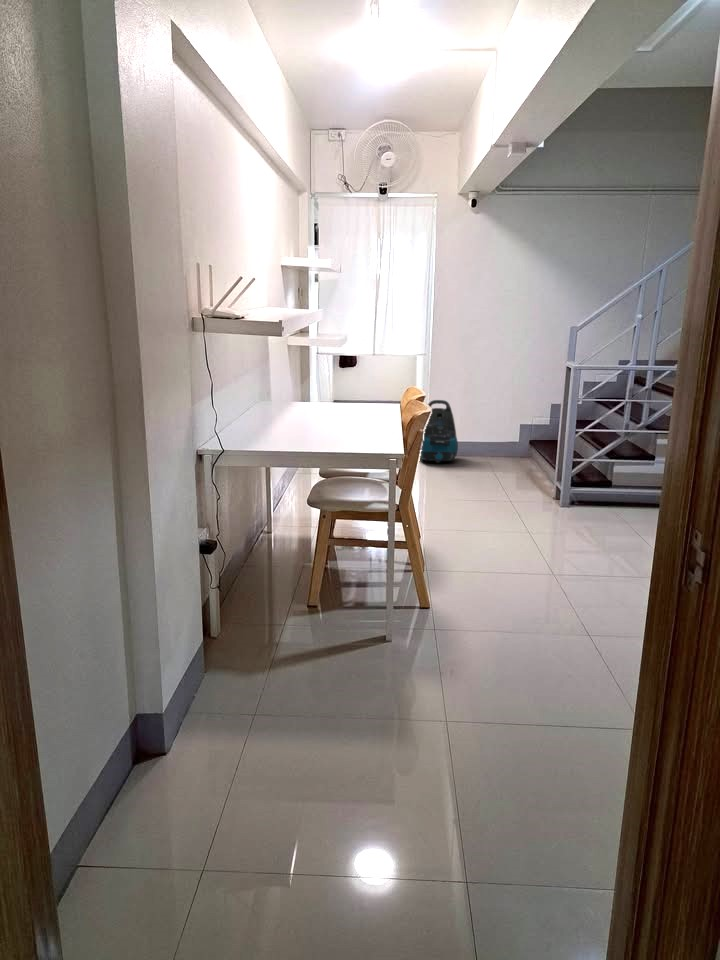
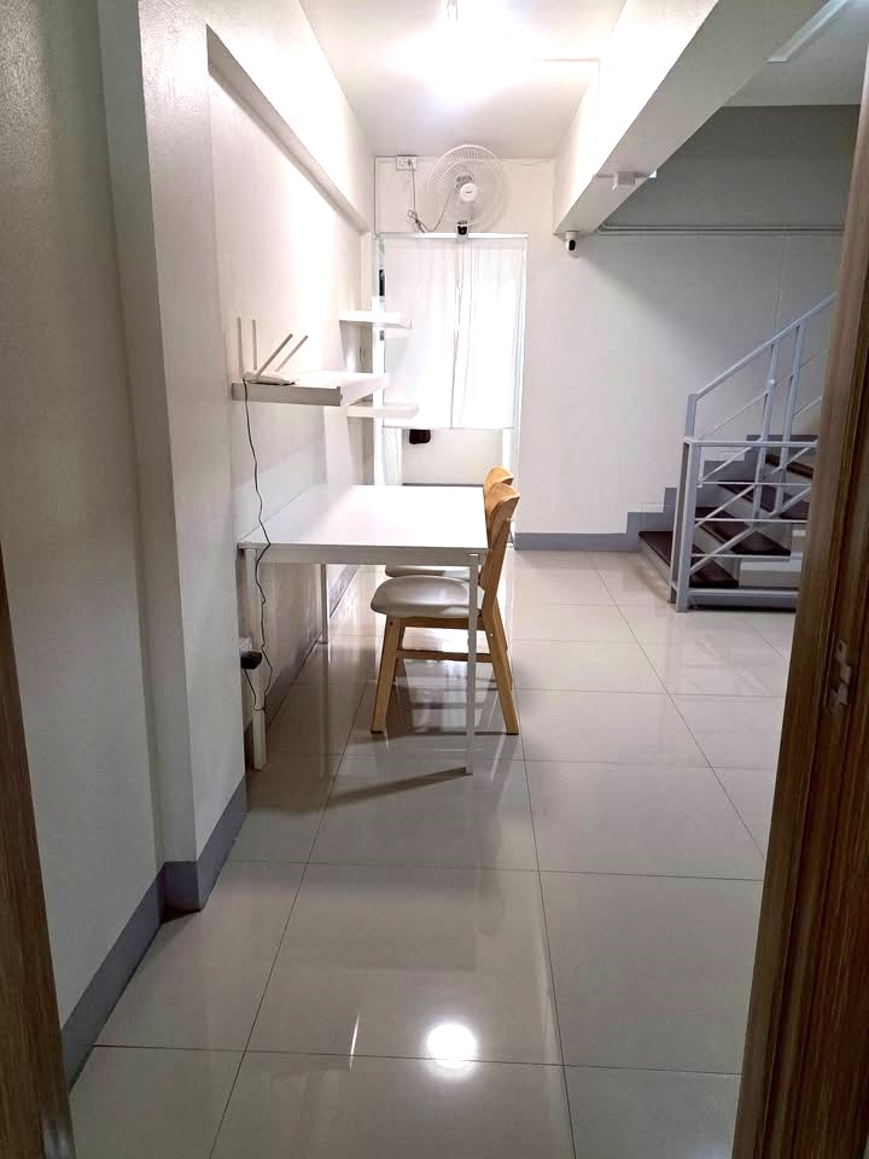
- vacuum cleaner (437, 431)
